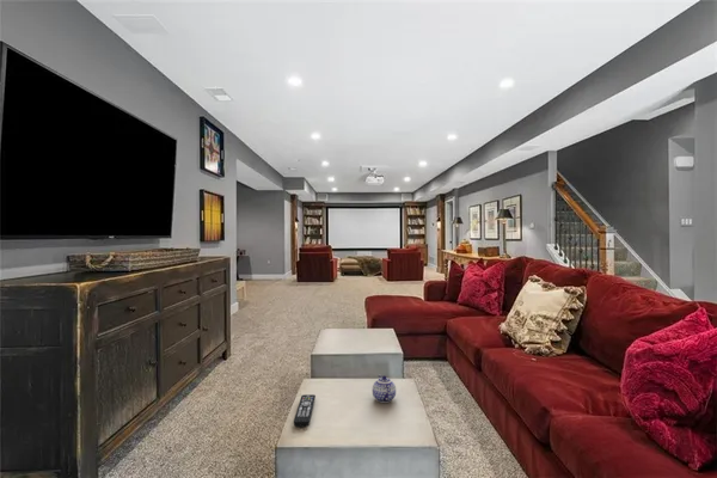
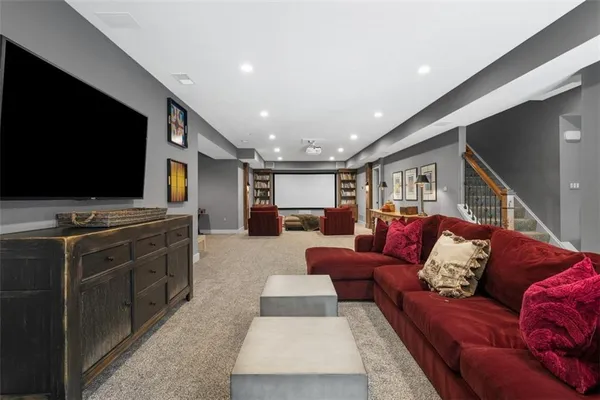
- remote control (305, 409)
- teapot (384, 387)
